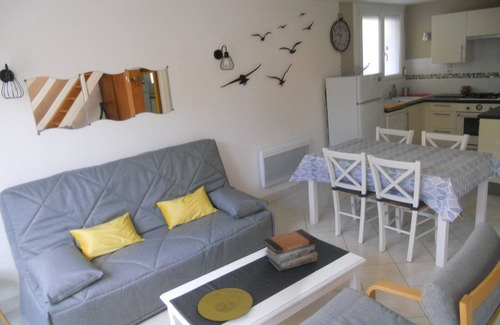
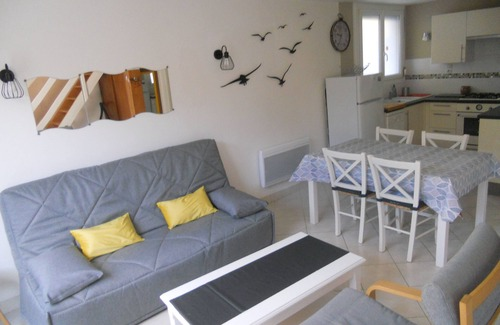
- plate (225, 304)
- book stack (290, 249)
